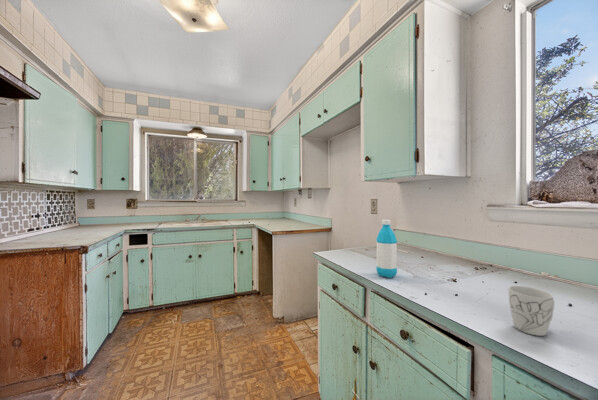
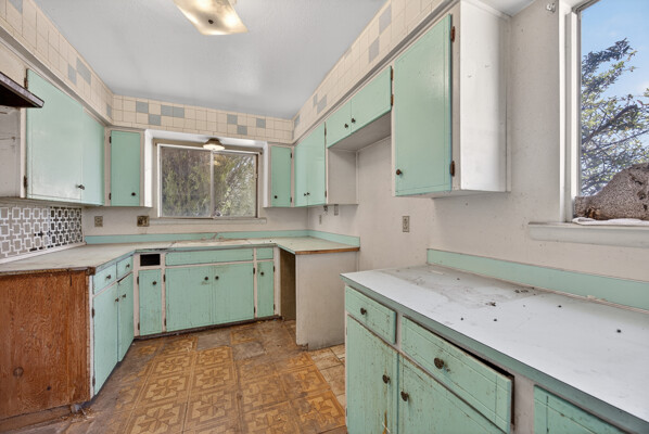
- mug (534, 310)
- water bottle (386, 247)
